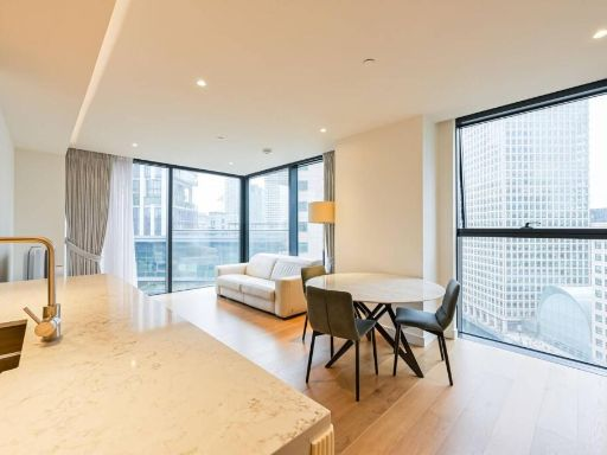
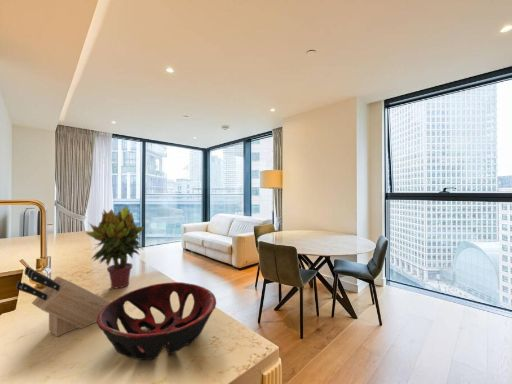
+ potted plant (120, 245)
+ knife block (74, 292)
+ decorative bowl (163, 321)
